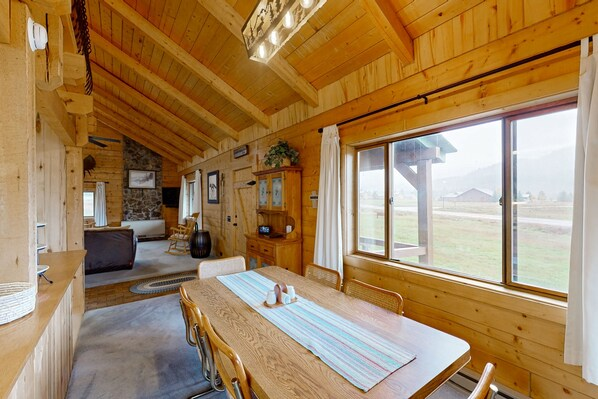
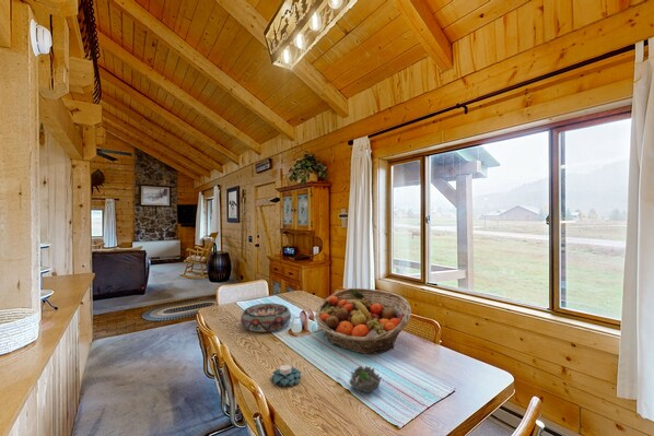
+ decorative bowl (266, 317)
+ candle holder (285, 372)
+ fruit basket (361, 317)
+ flower (364, 379)
